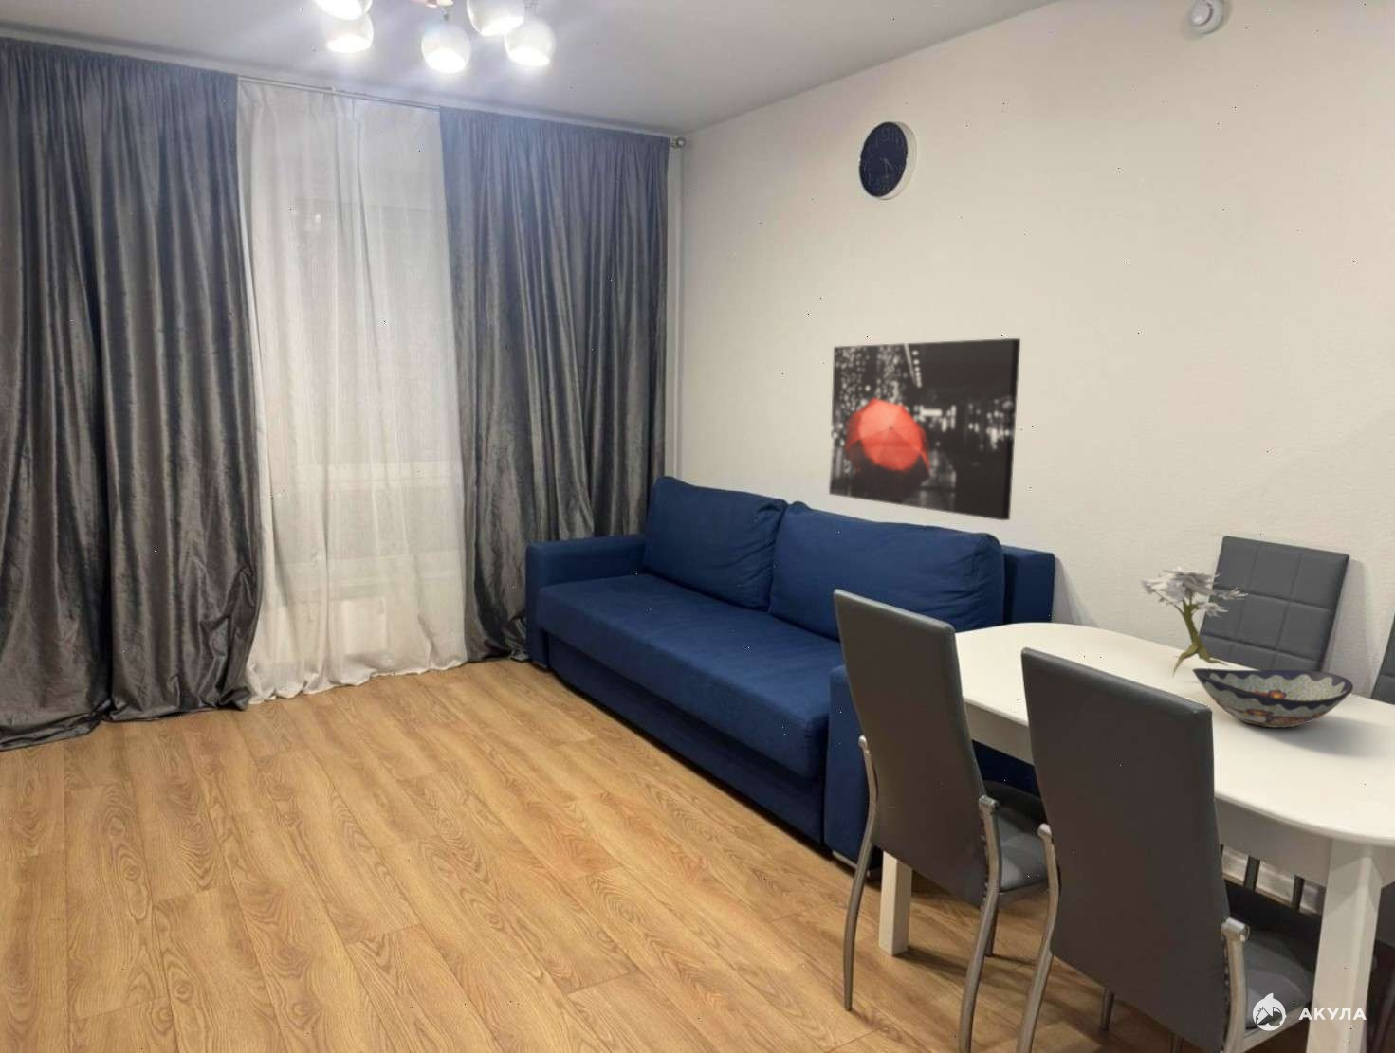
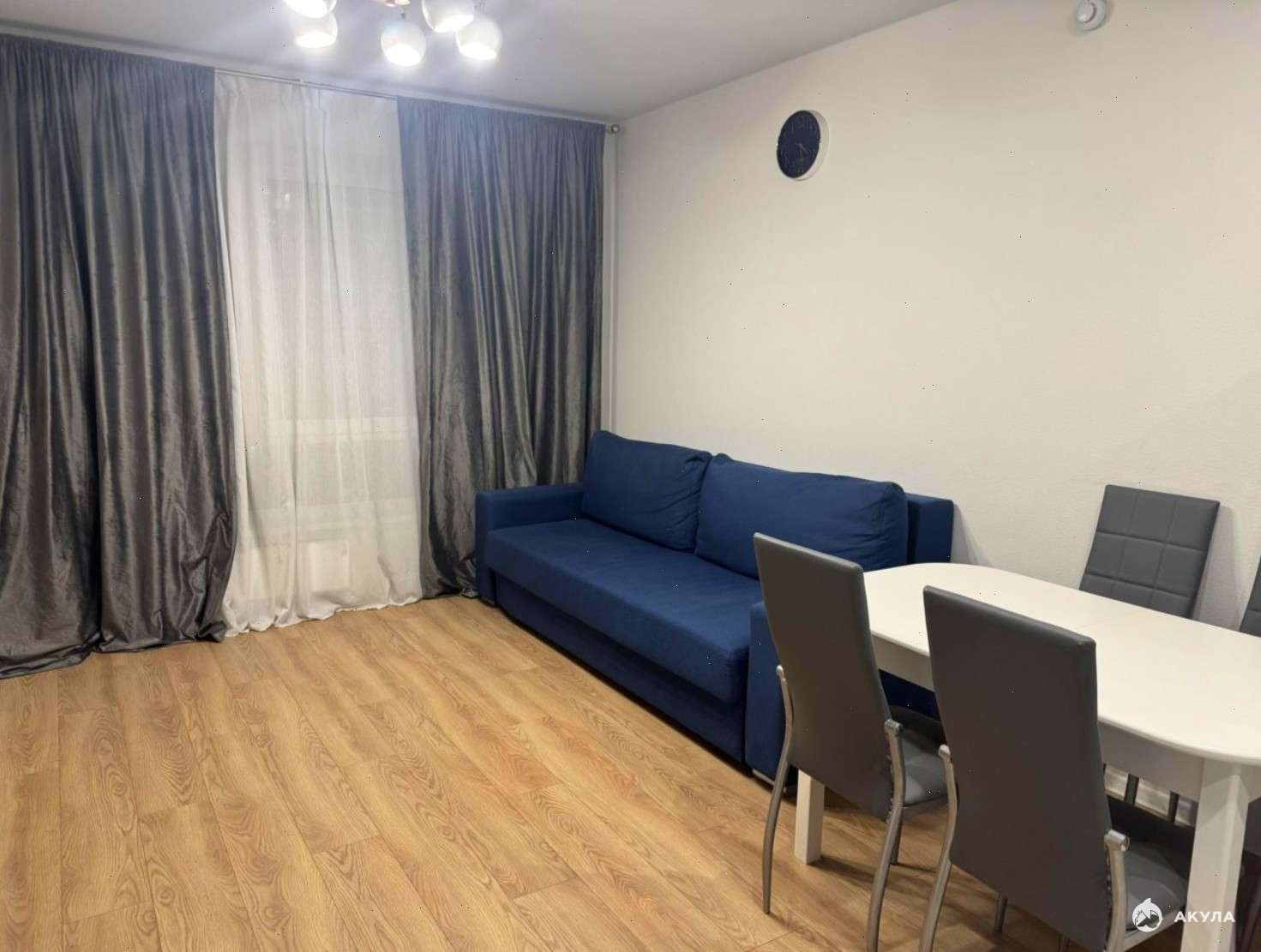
- decorative bowl (1268, 698)
- wall art (914, 425)
- bonsai tree (1193, 622)
